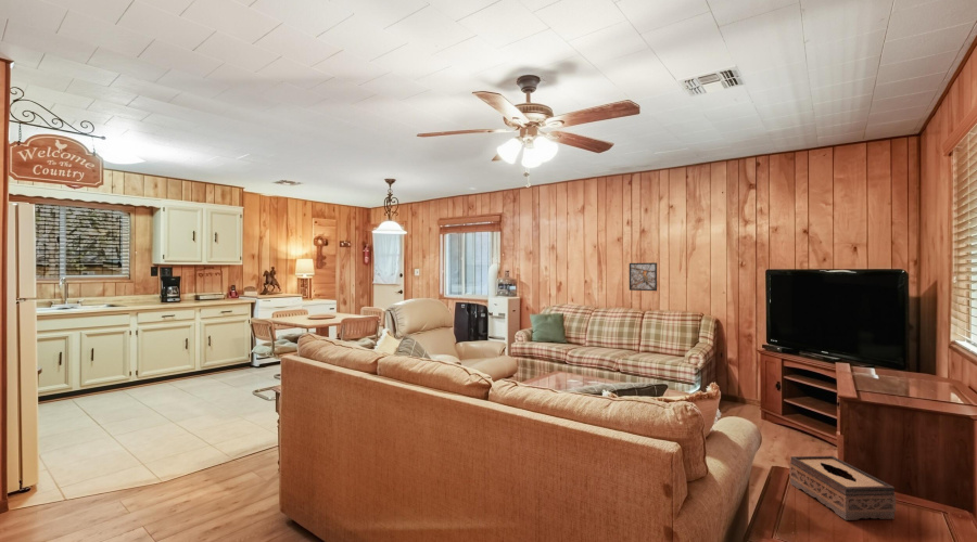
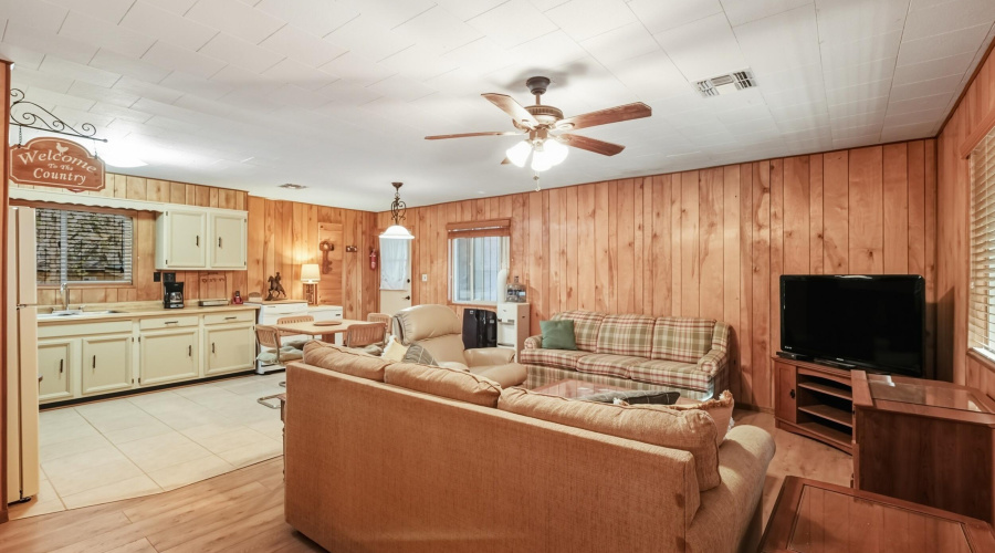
- tissue box (838, 485)
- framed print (643, 276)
